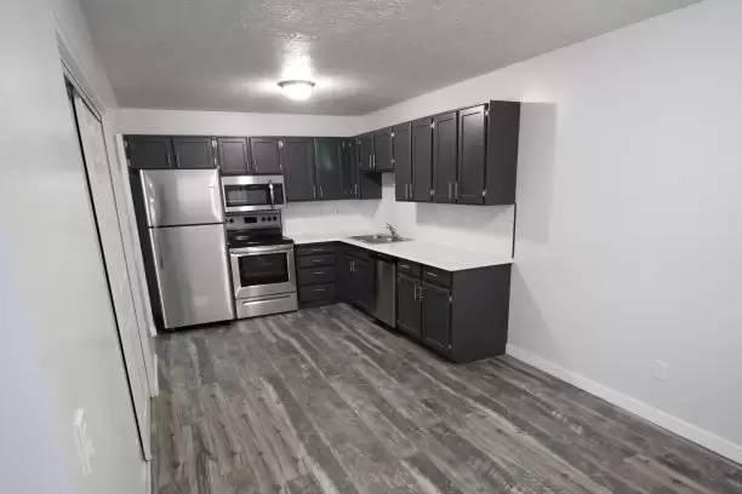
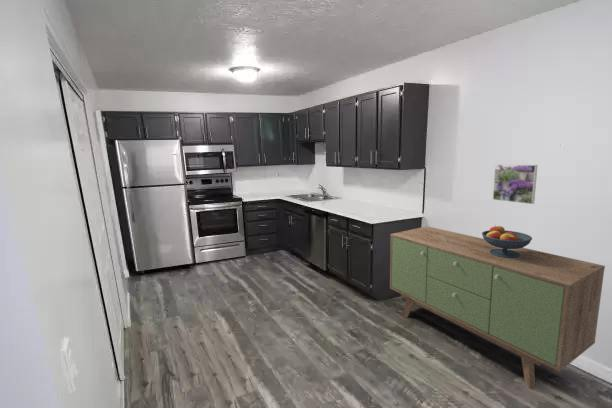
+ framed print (513, 183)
+ fruit bowl (505, 241)
+ sideboard (473, 293)
